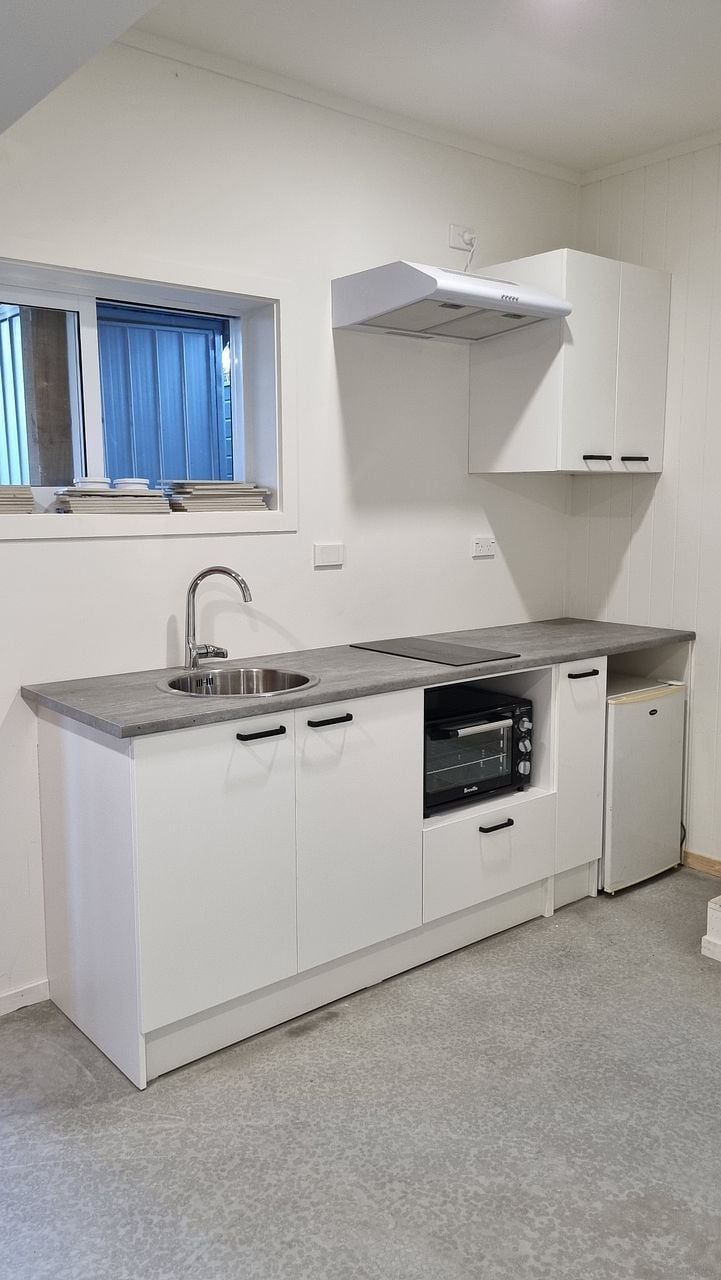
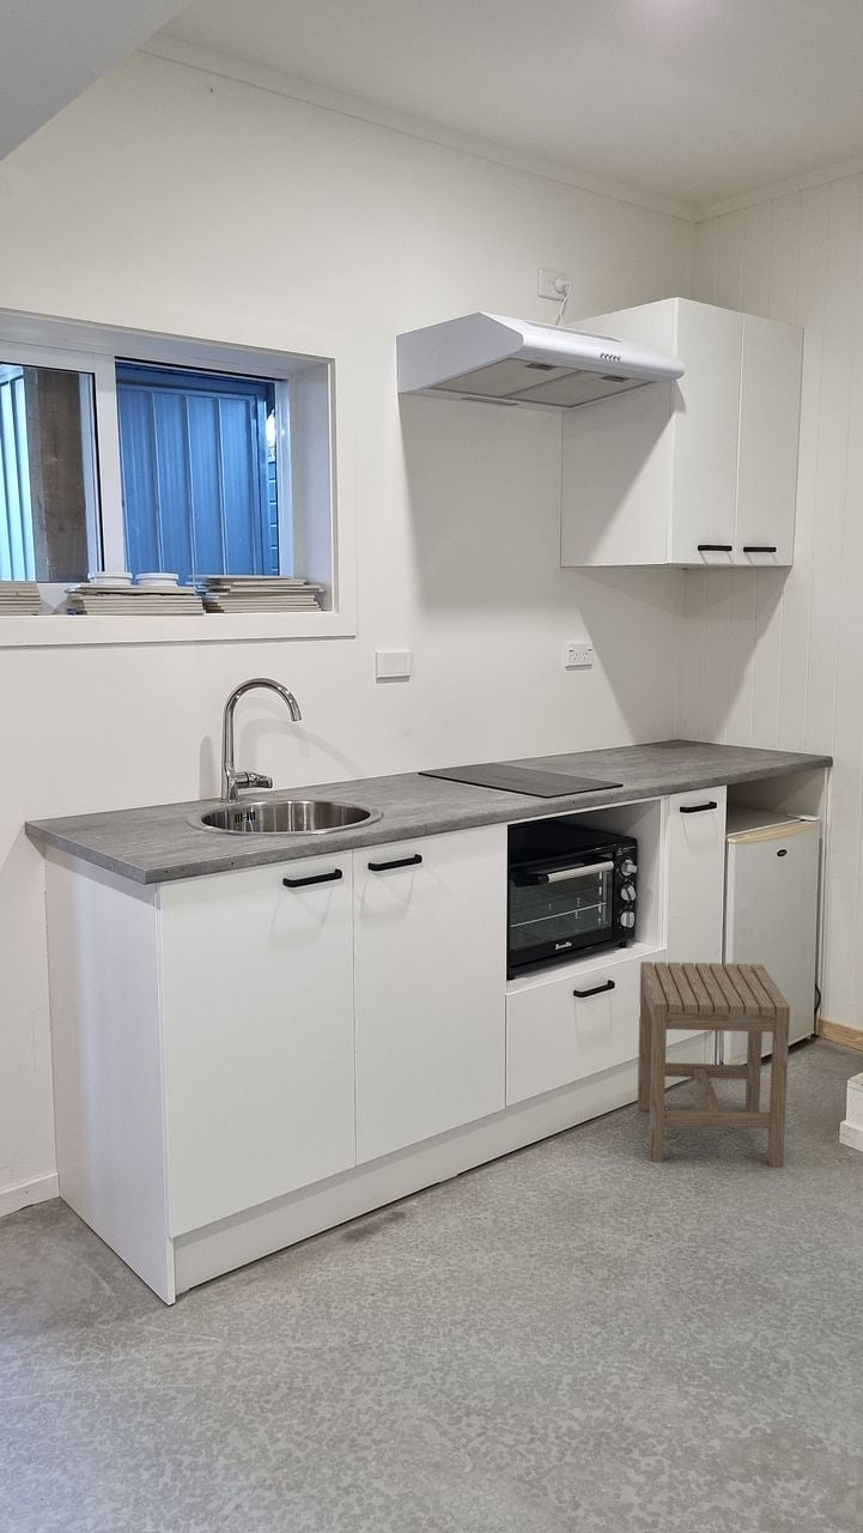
+ stool (707, 1064)
